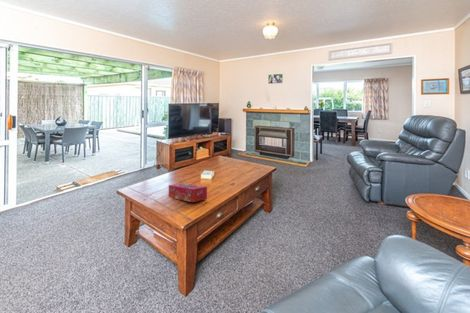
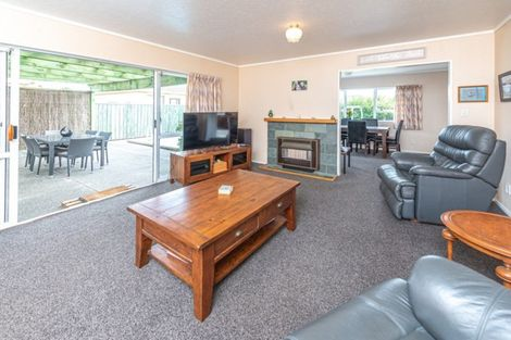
- tissue box (187, 192)
